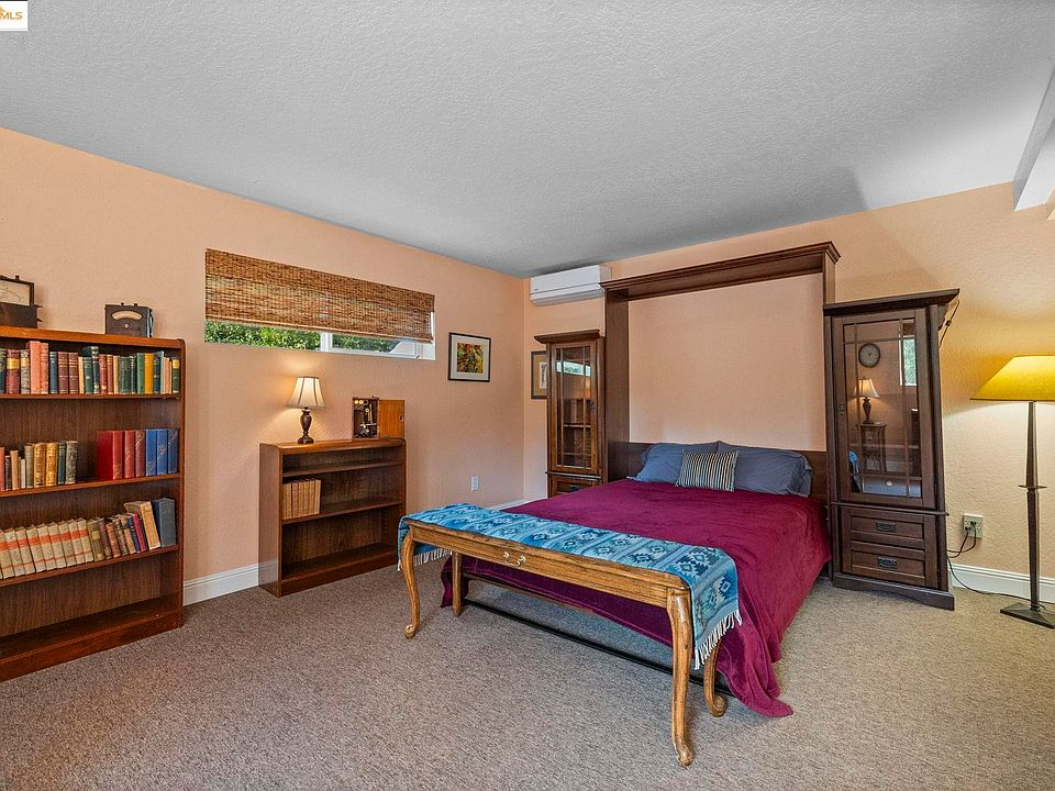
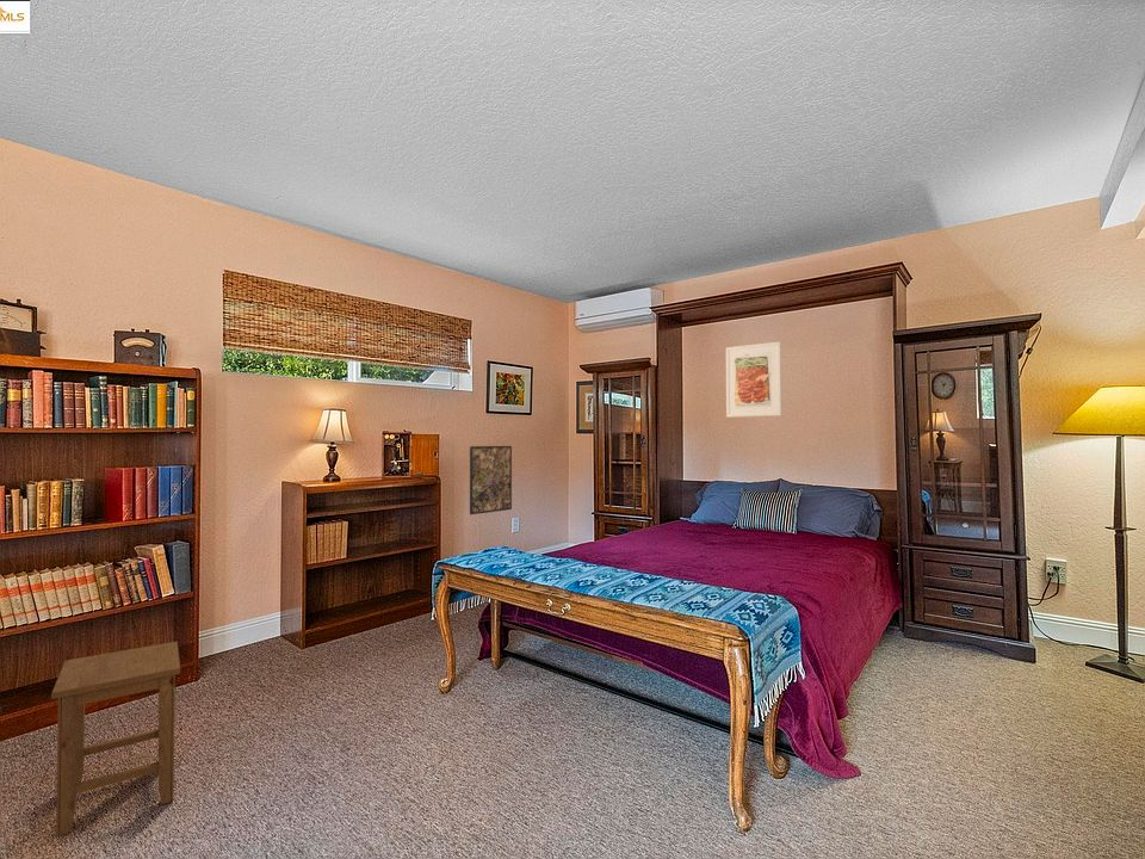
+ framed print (491, 478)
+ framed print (753, 379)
+ stool (123, 737)
